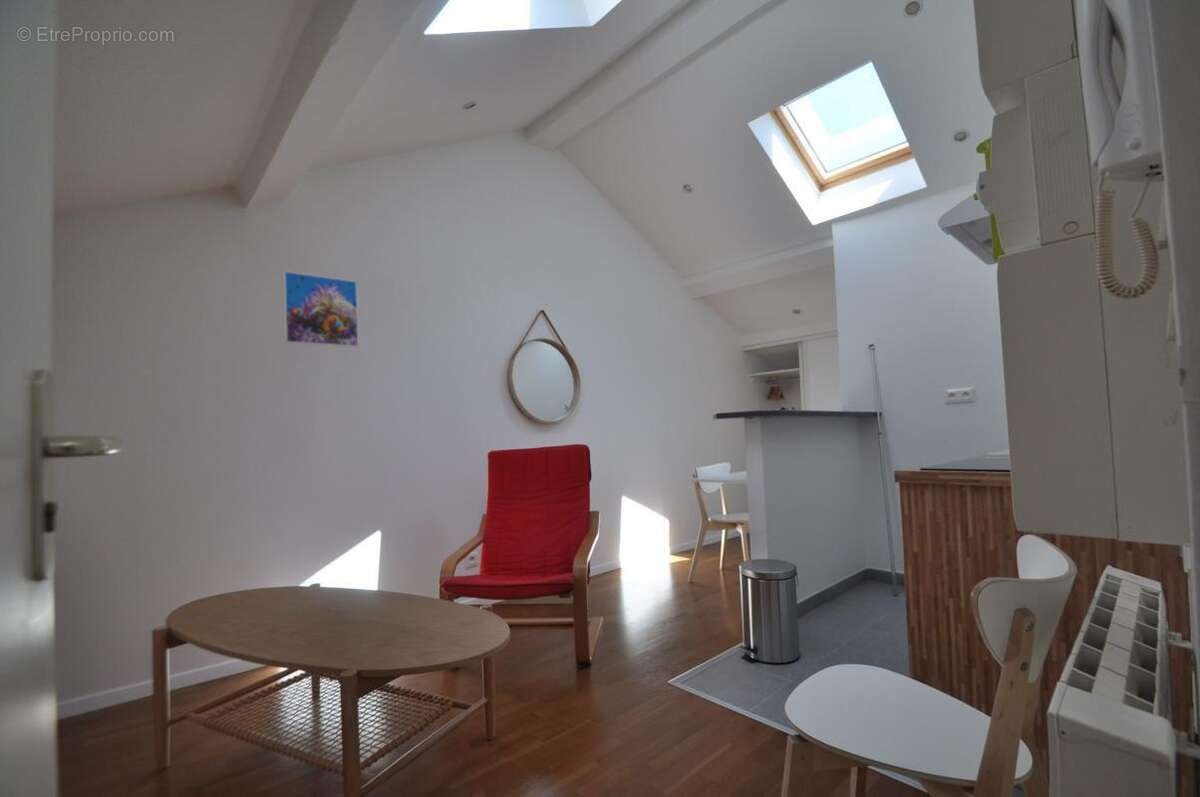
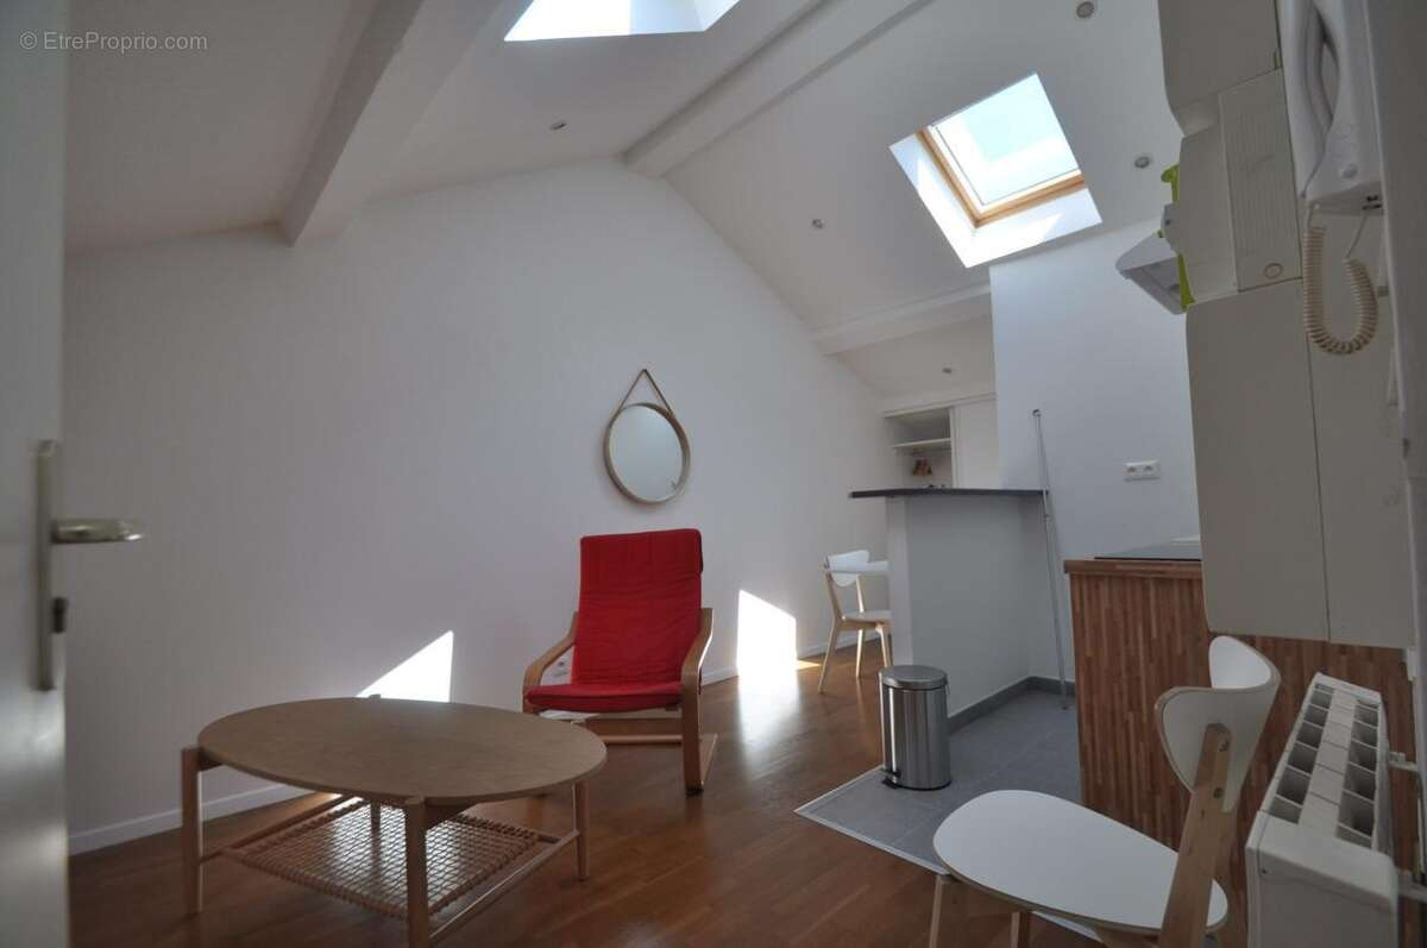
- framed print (322, 310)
